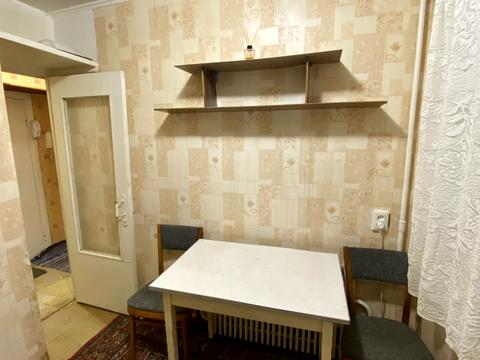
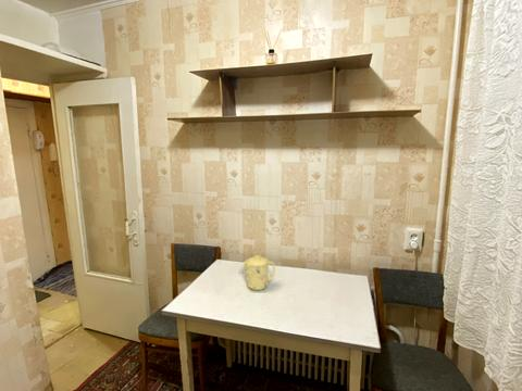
+ mug (259, 270)
